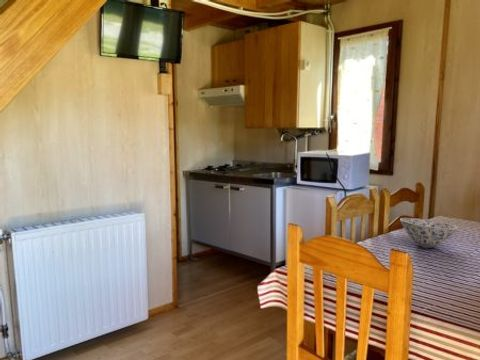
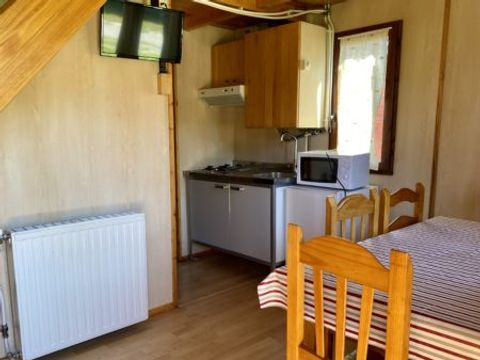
- bowl (427, 233)
